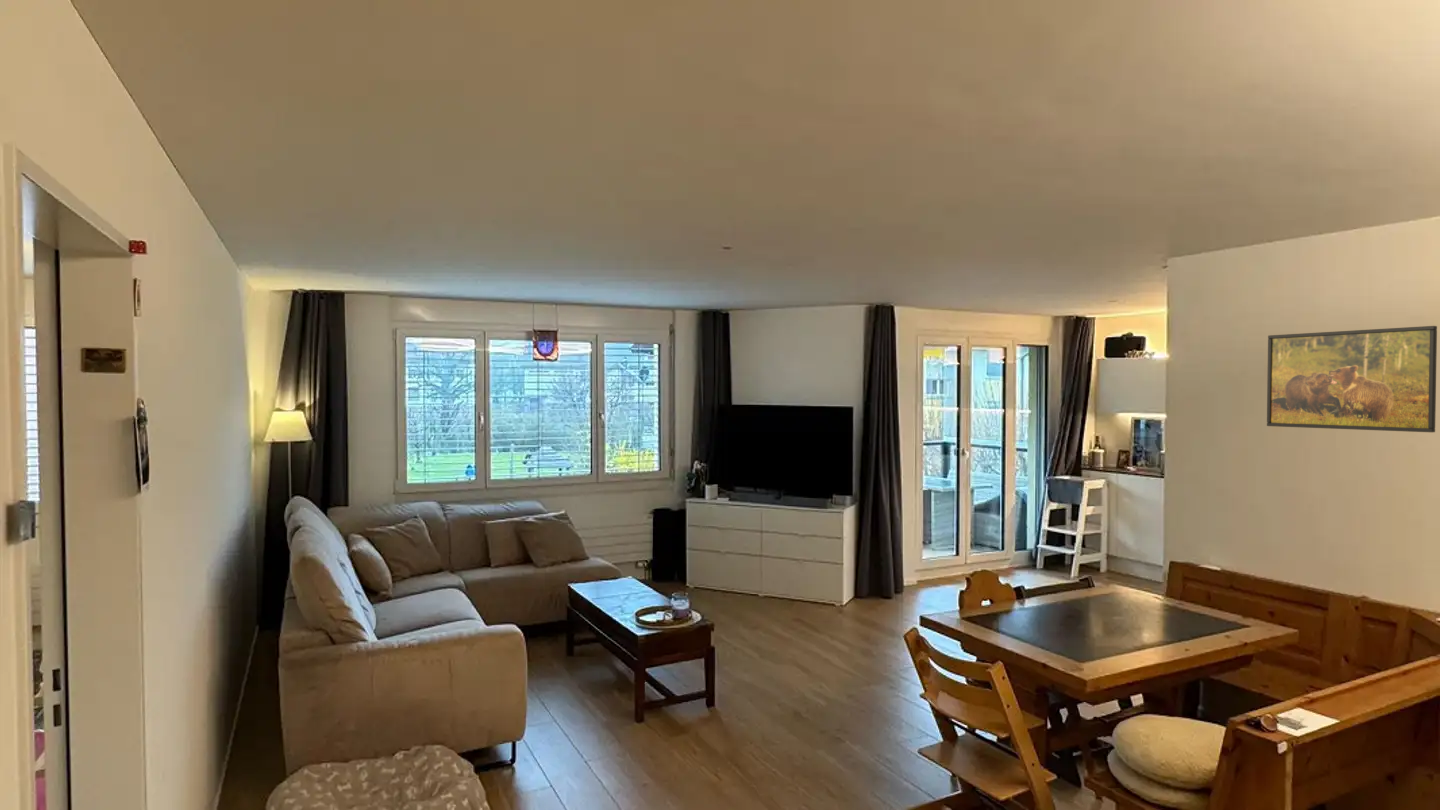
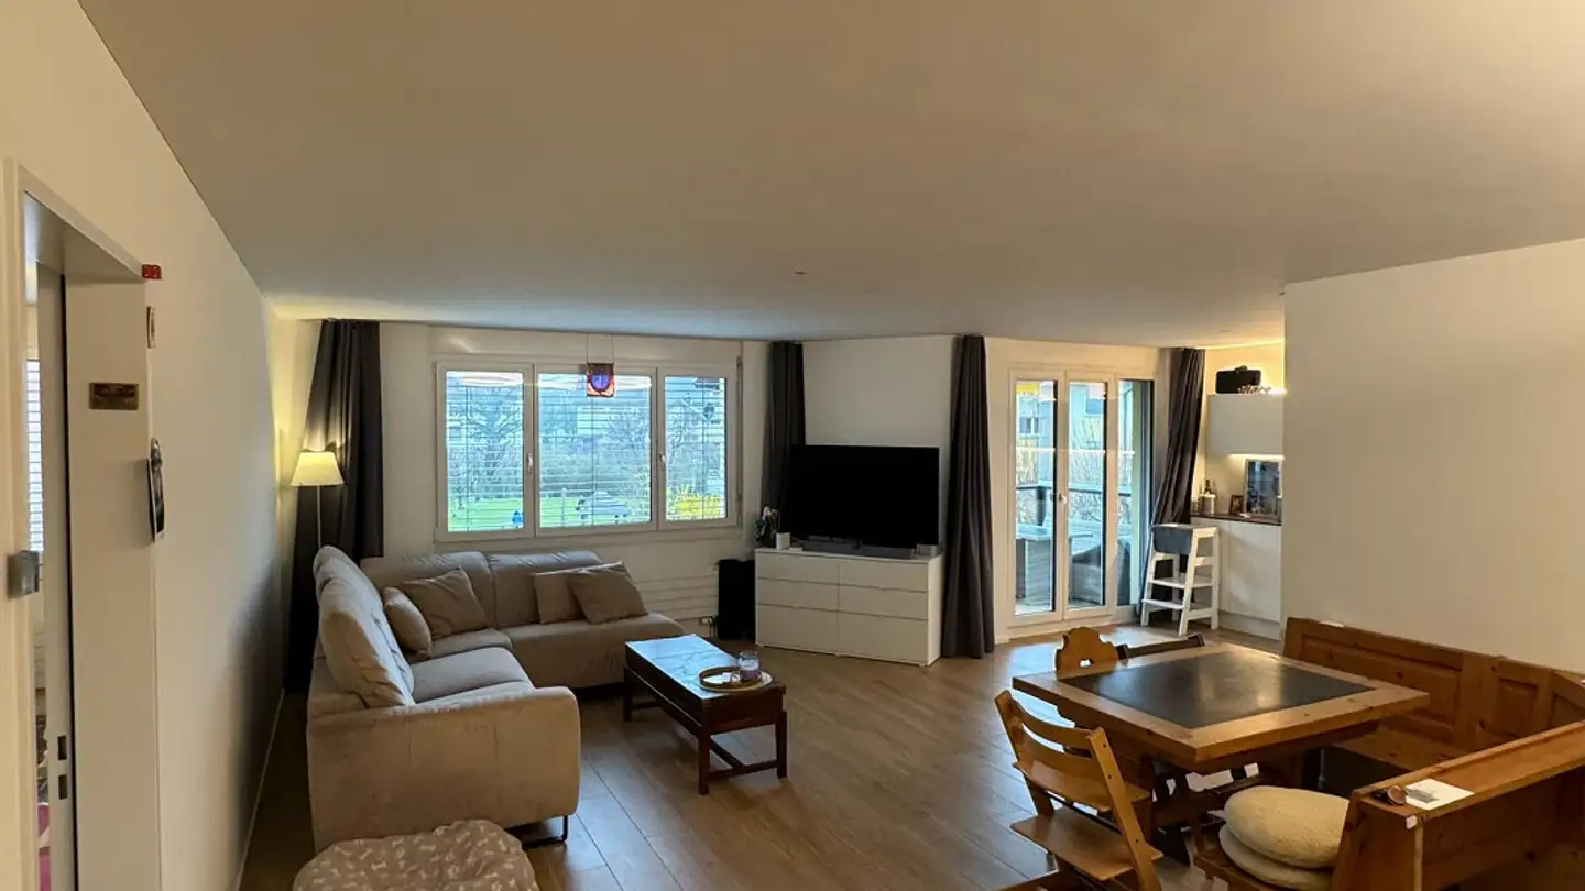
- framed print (1345, 380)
